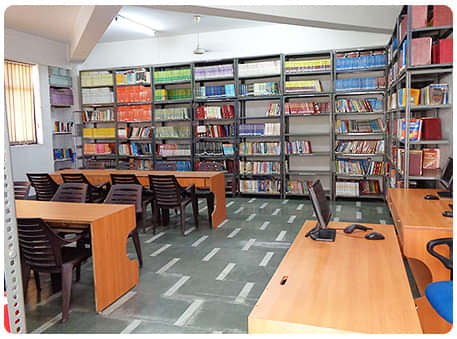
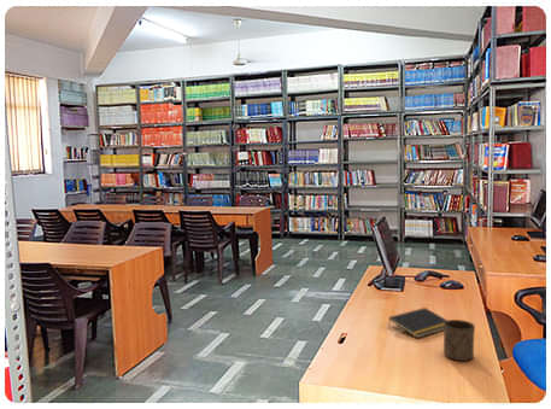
+ cup (458, 339)
+ notepad (421, 321)
